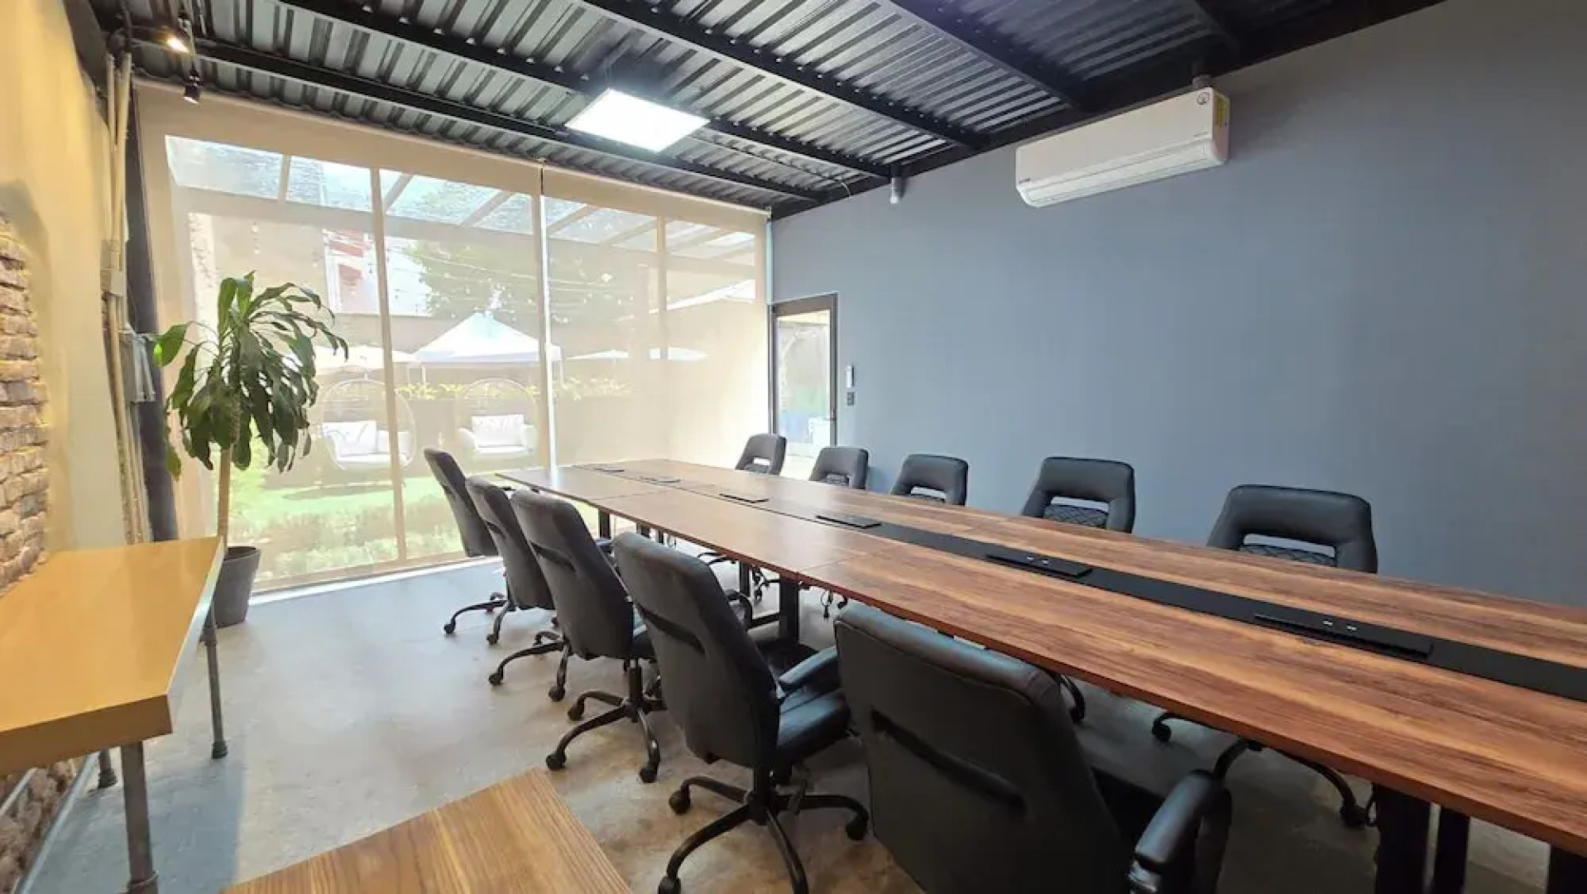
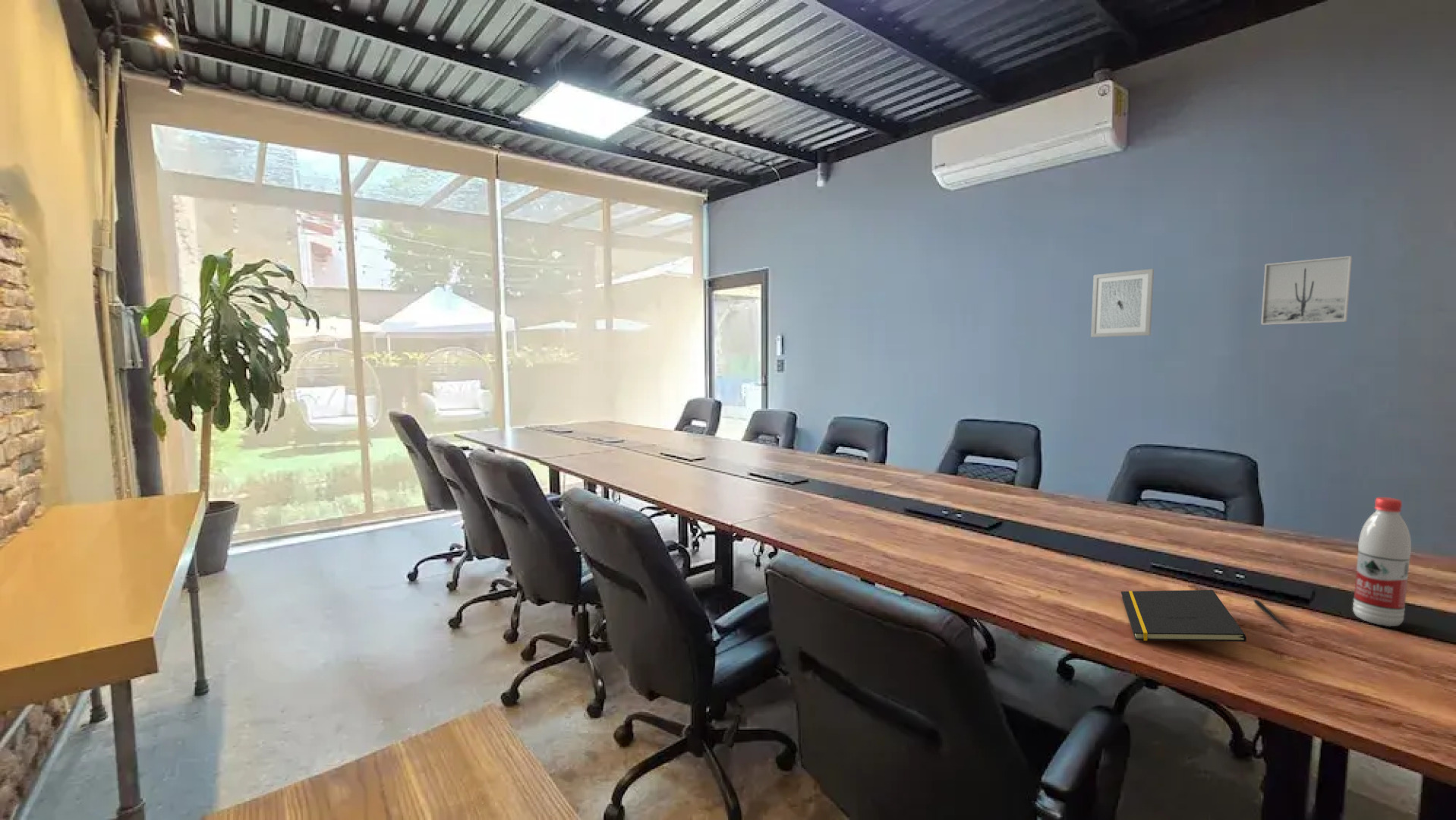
+ wall art (1304, 292)
+ notepad (1176, 613)
+ pen (1268, 613)
+ wall art (1121, 304)
+ water bottle (1382, 560)
